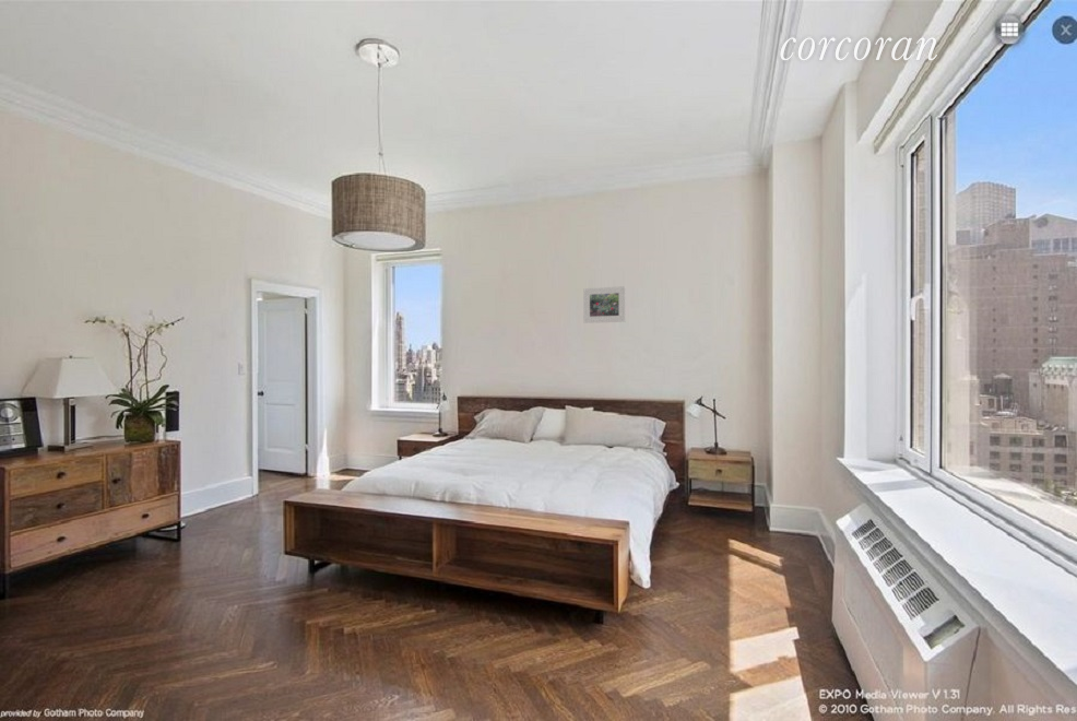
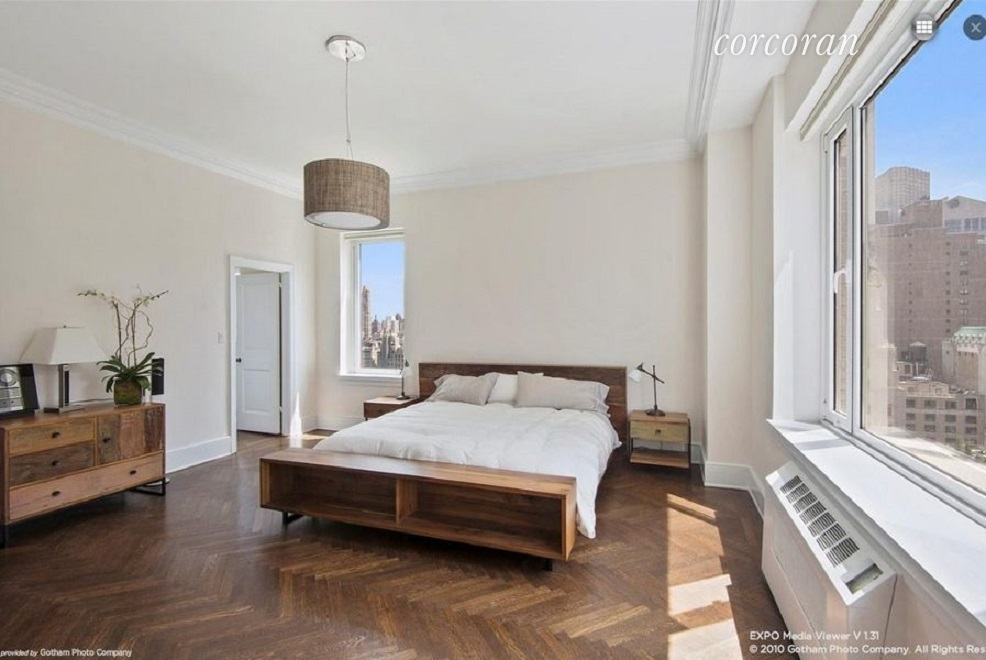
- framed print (604, 305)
